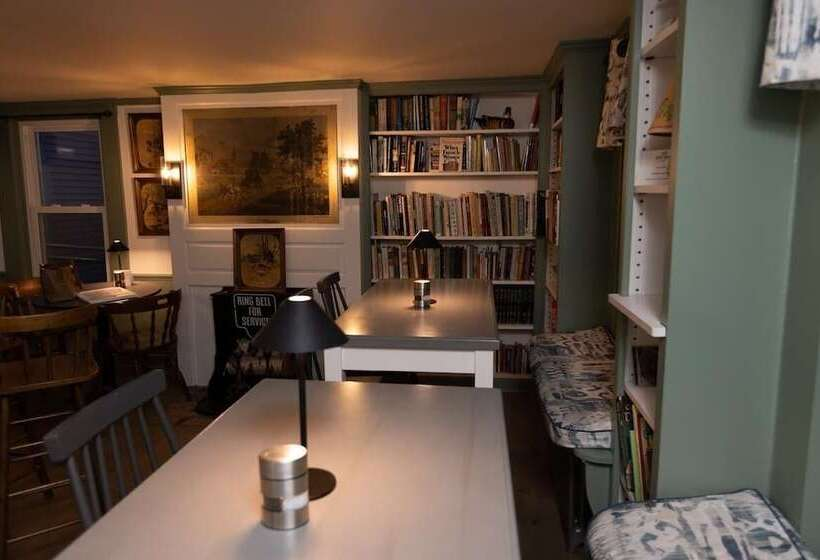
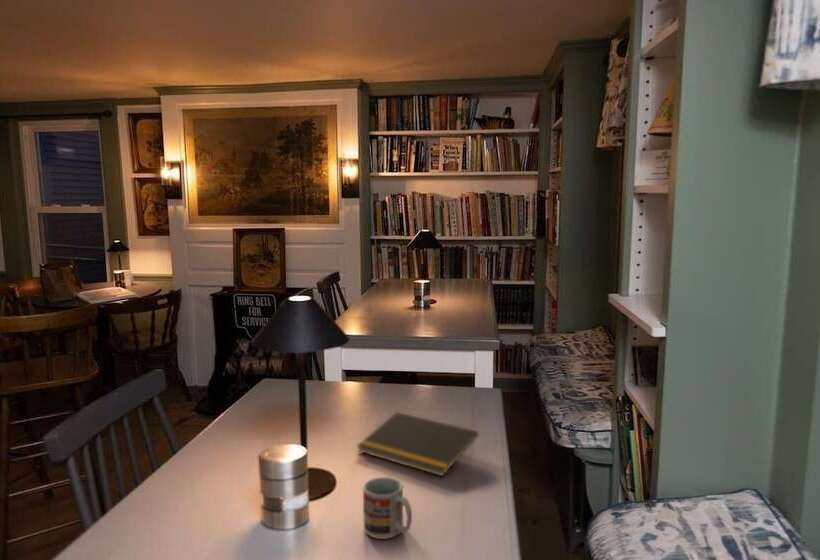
+ notepad (417, 441)
+ cup (389, 509)
